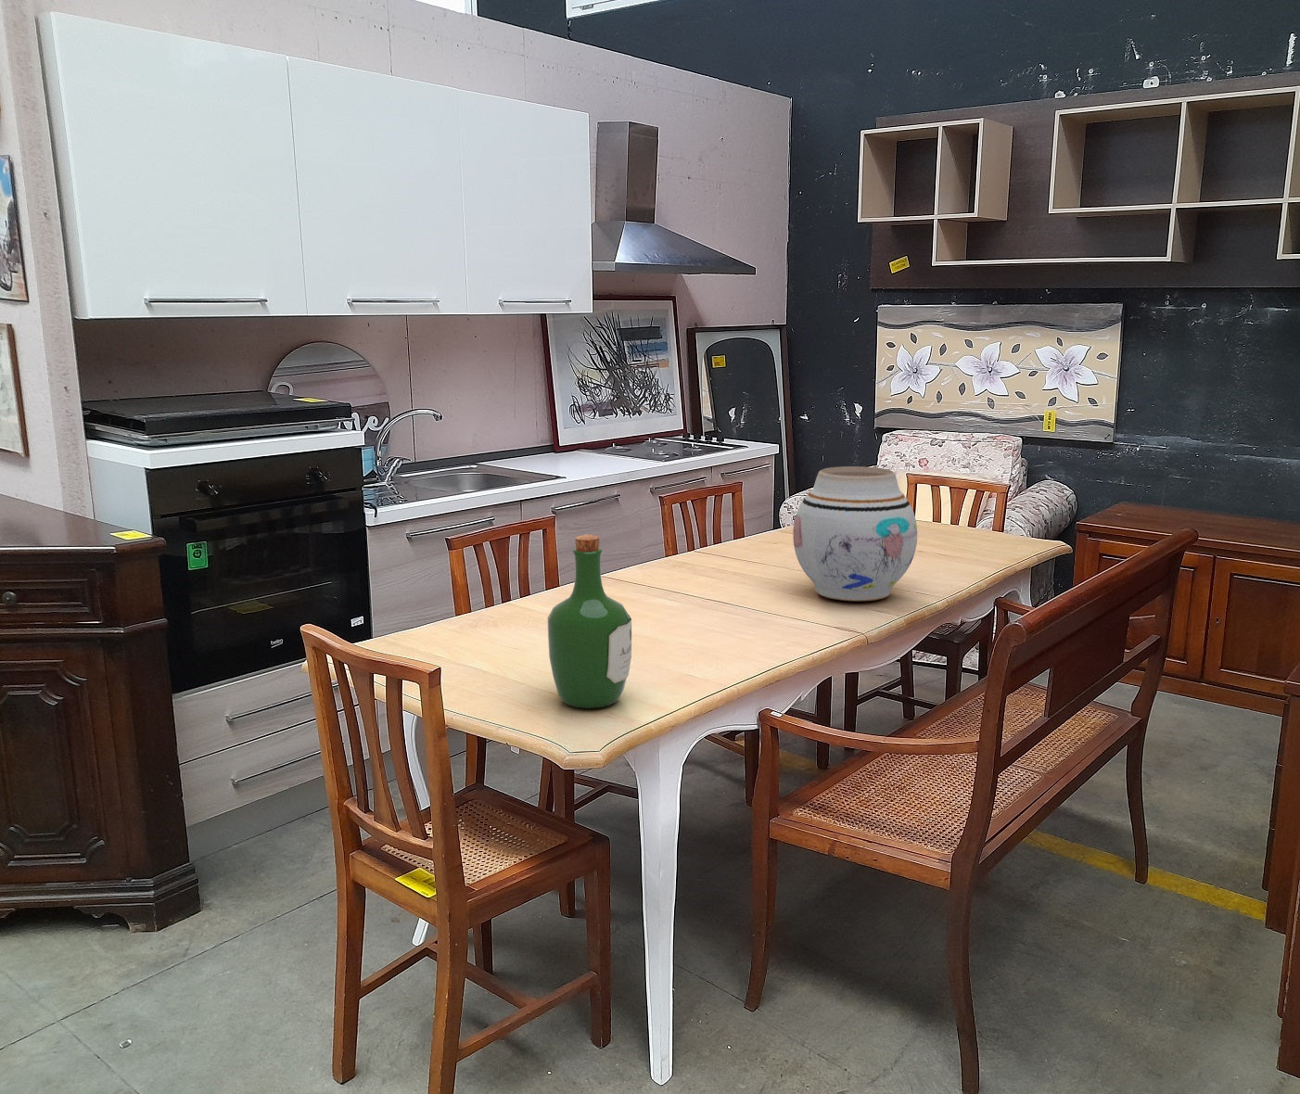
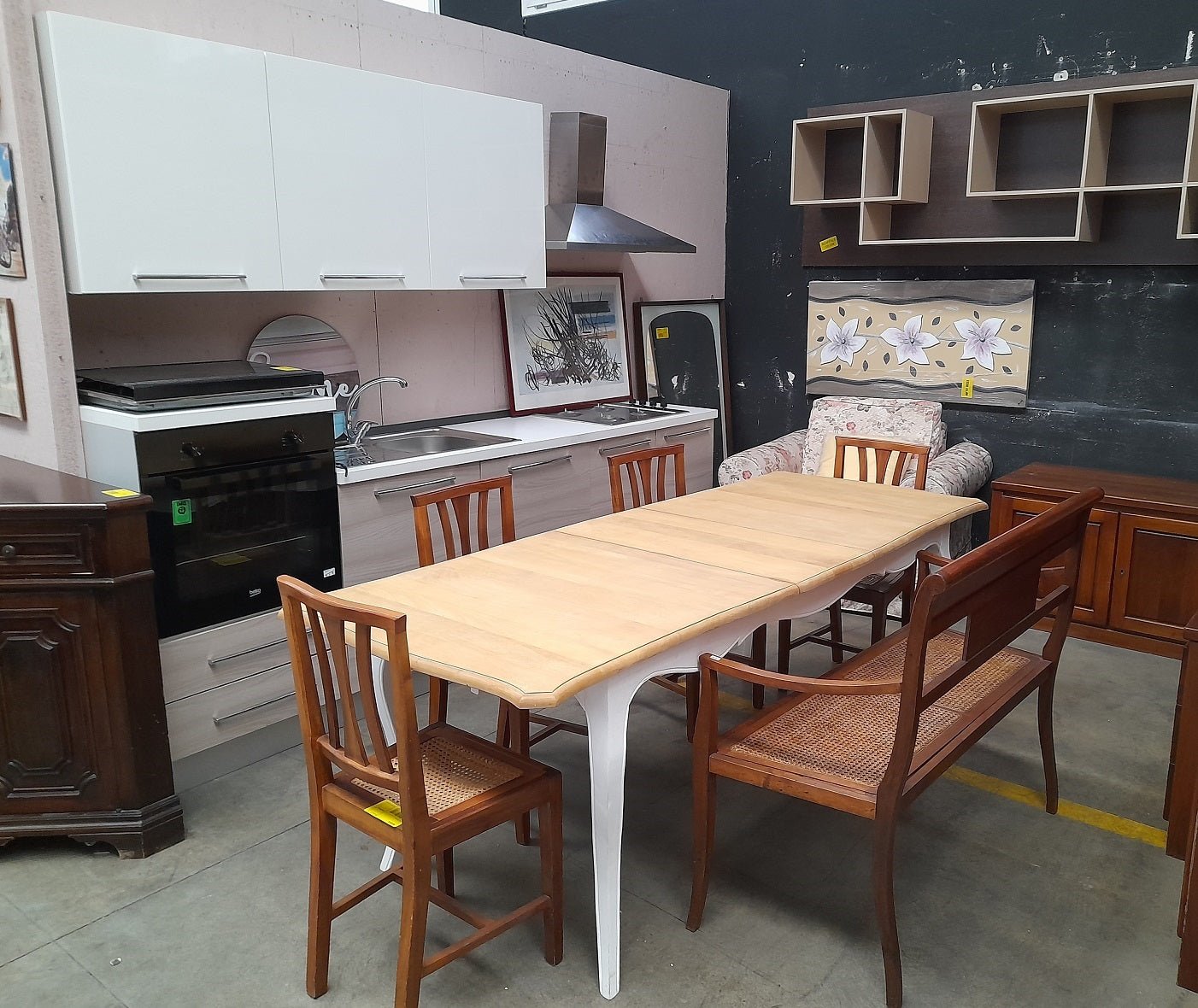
- wine bottle (589, 618)
- vase (854, 533)
